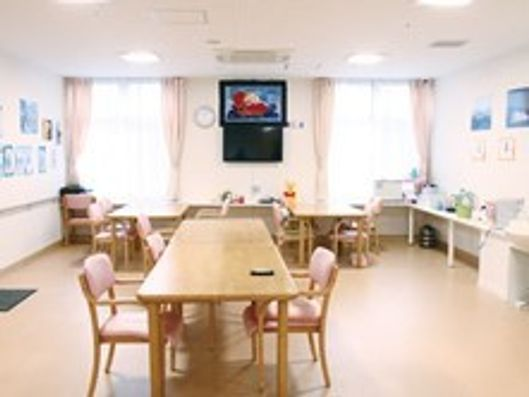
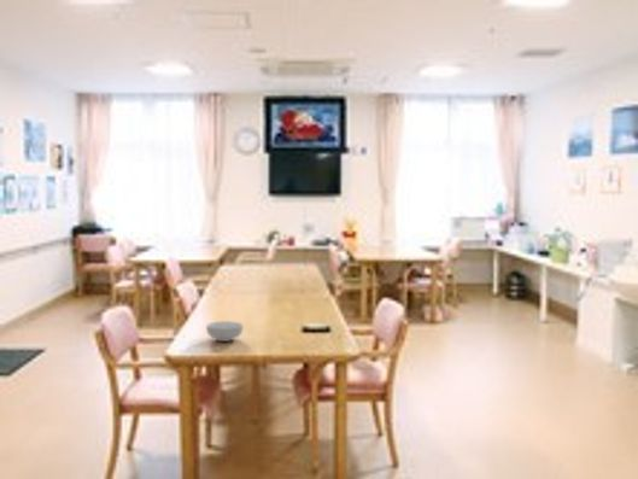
+ cereal bowl (224, 332)
